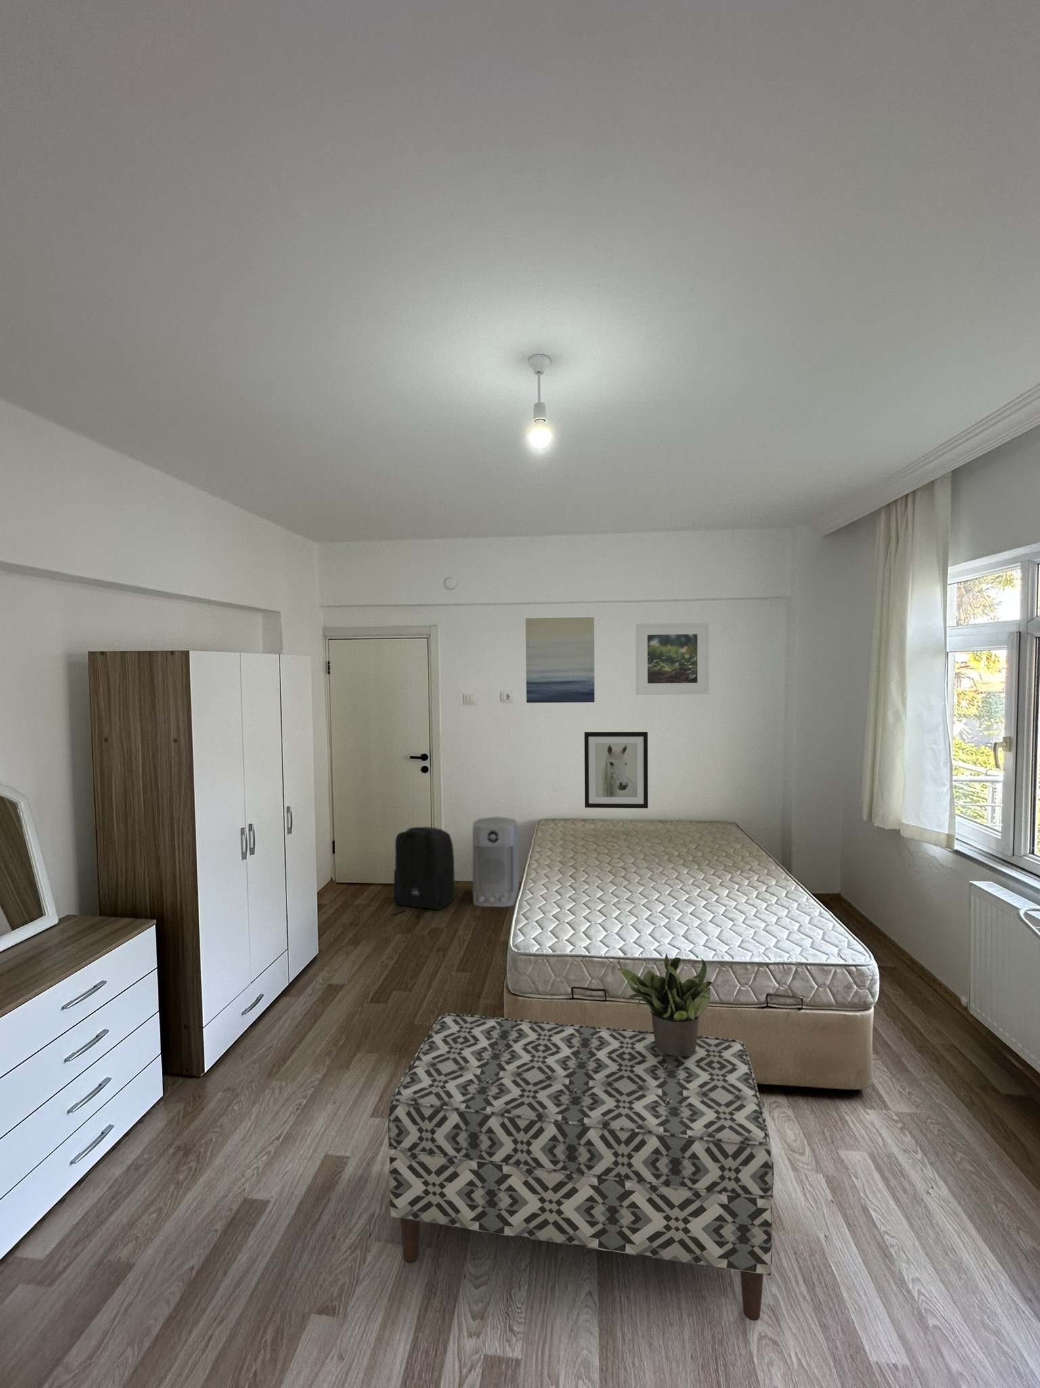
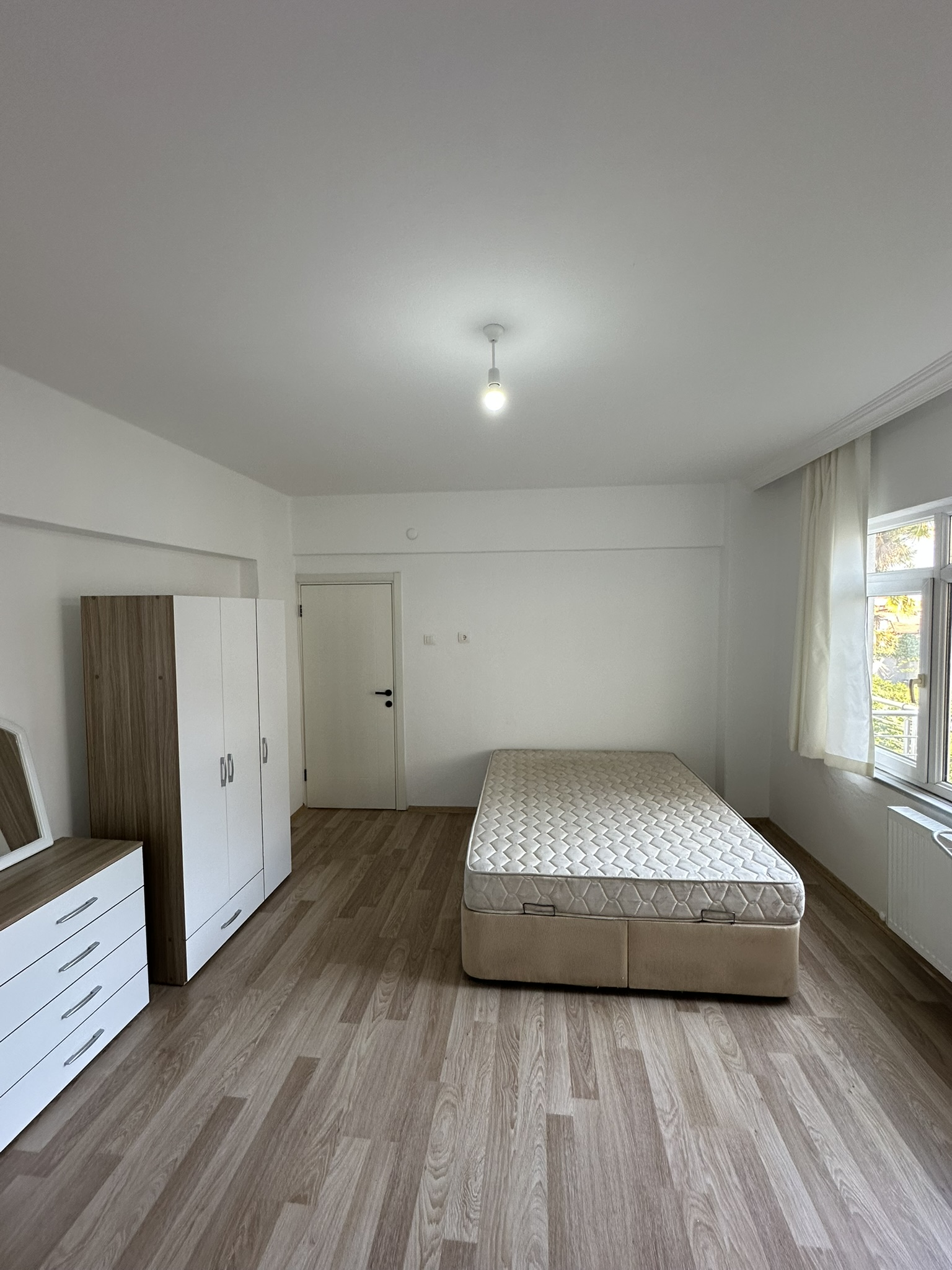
- air purifier (495, 859)
- potted plant (665, 1001)
- wall art (615, 769)
- wall art (560, 660)
- bench (579, 1146)
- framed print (672, 659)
- backpack (422, 866)
